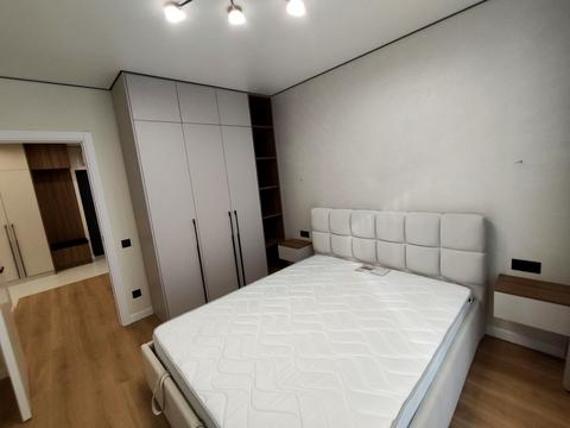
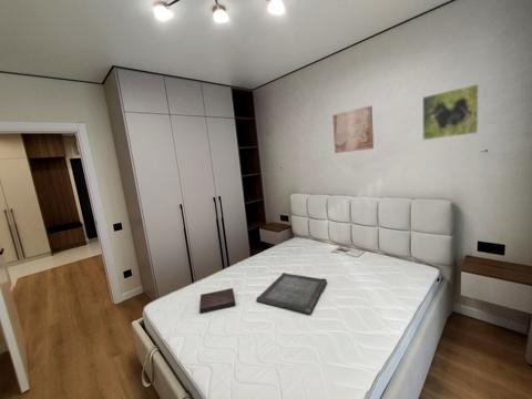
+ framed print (449, 114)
+ book (217, 299)
+ serving tray (294, 289)
+ wall art (351, 131)
